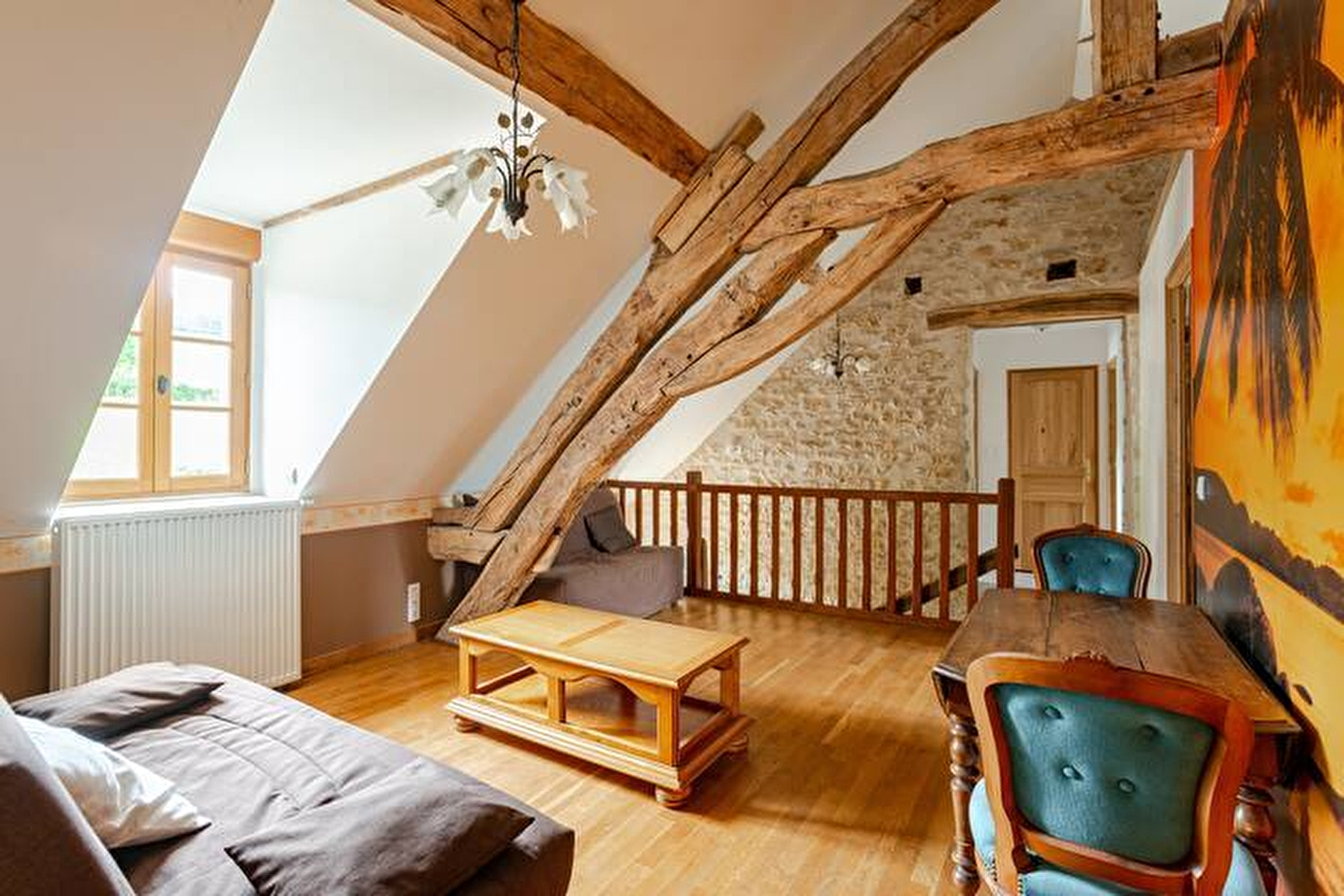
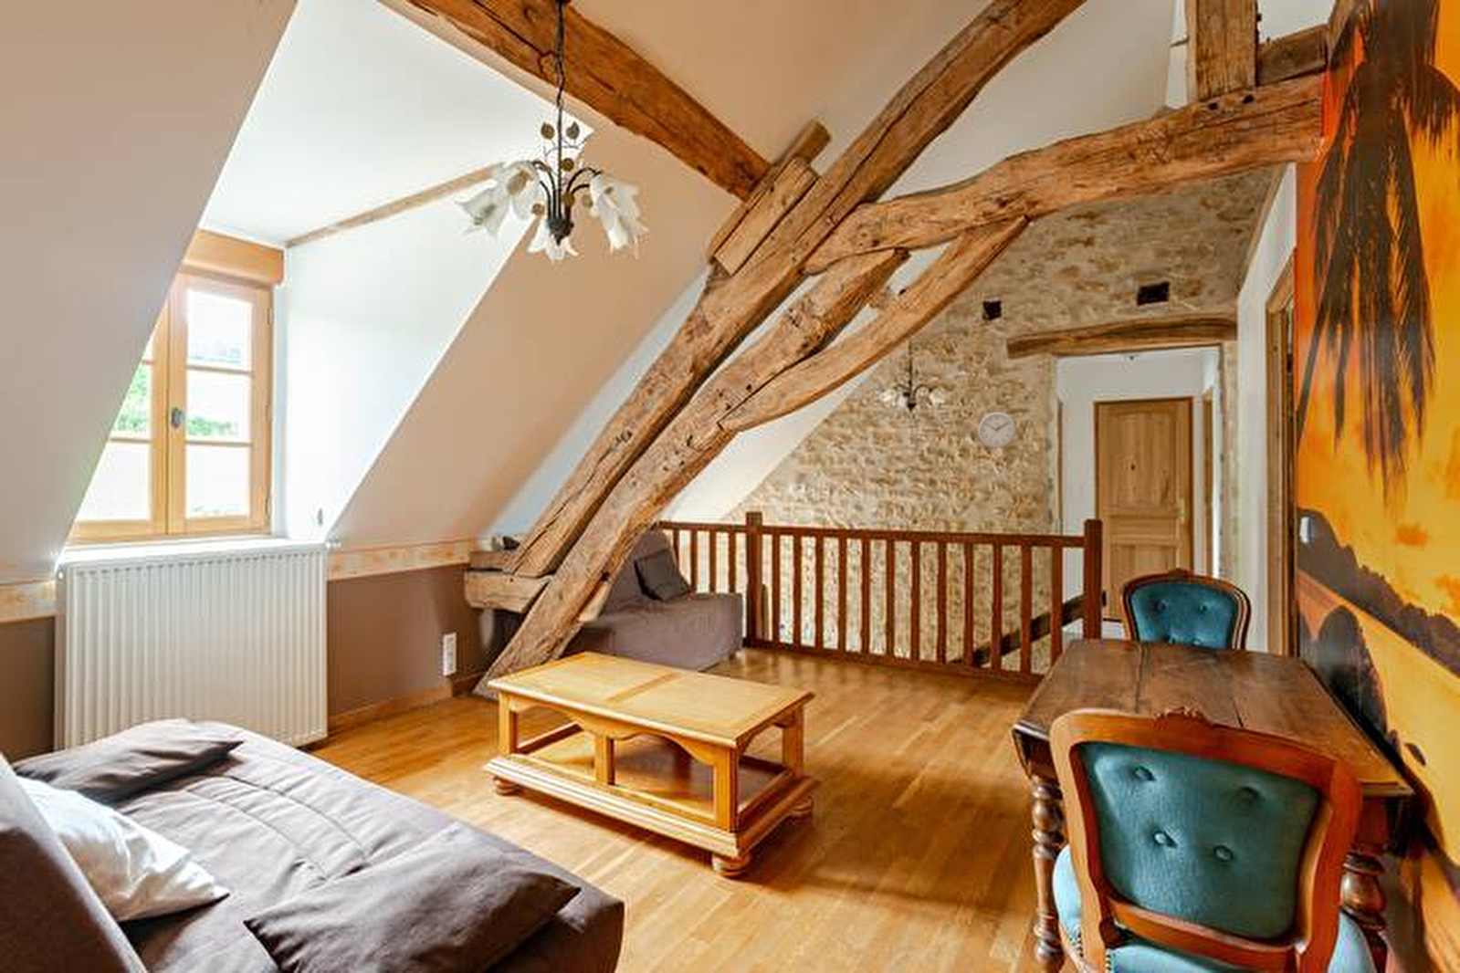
+ wall clock (996, 430)
